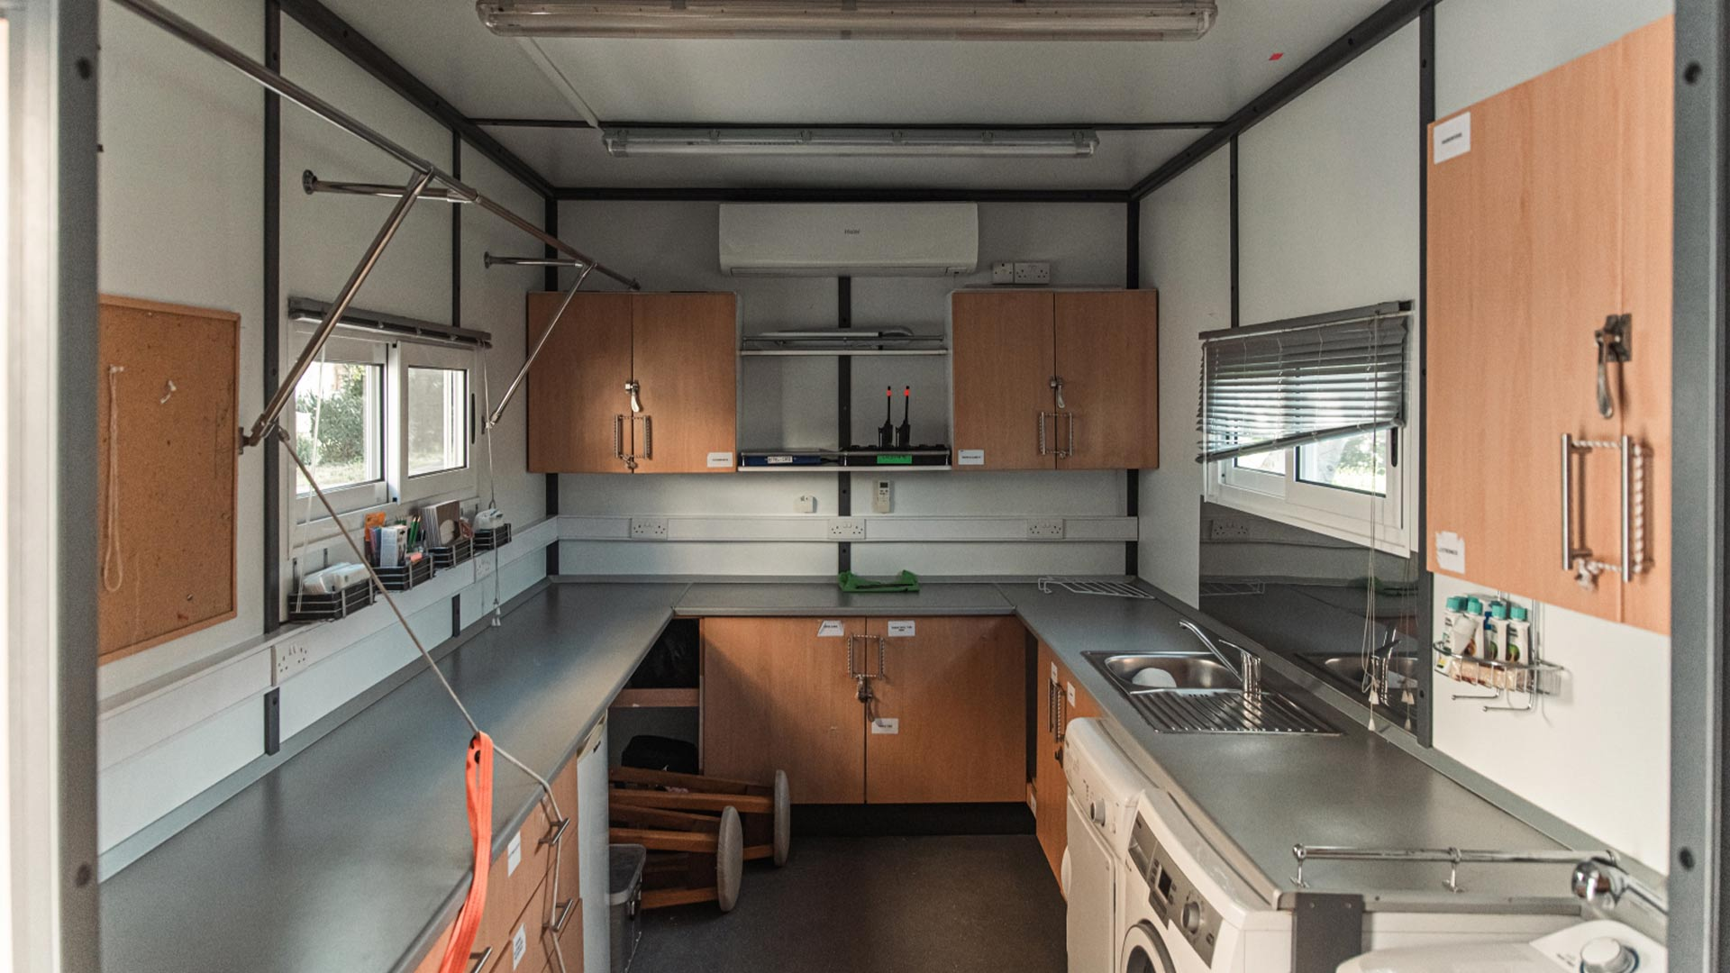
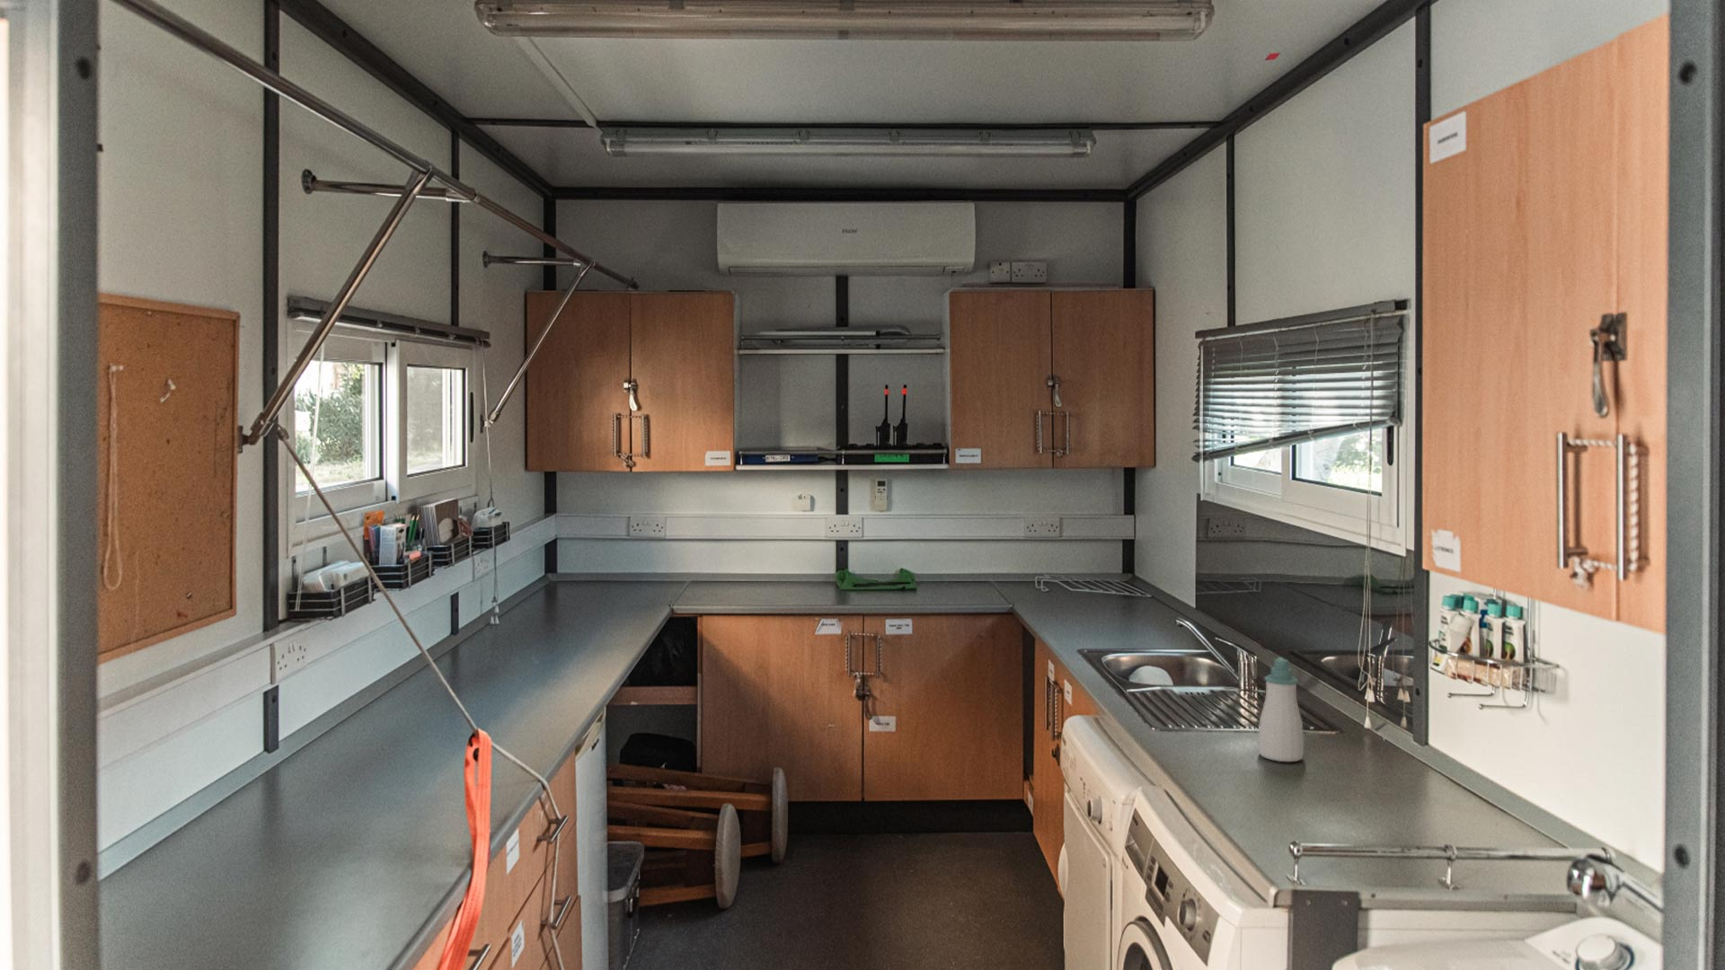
+ soap bottle (1281, 708)
